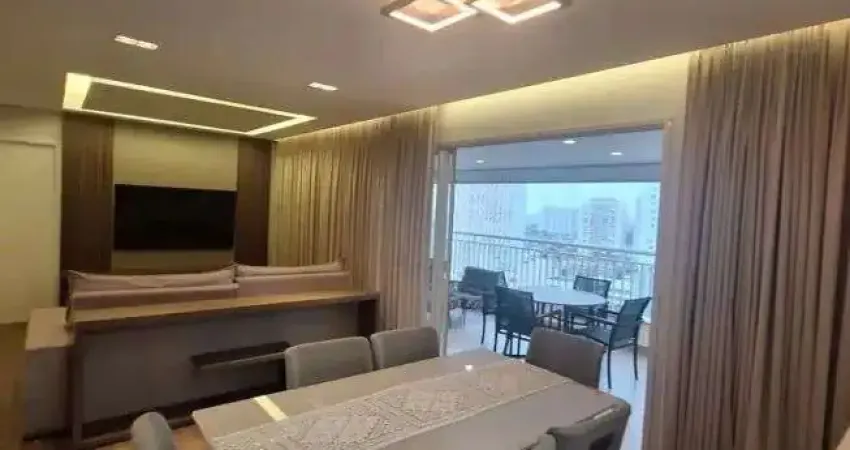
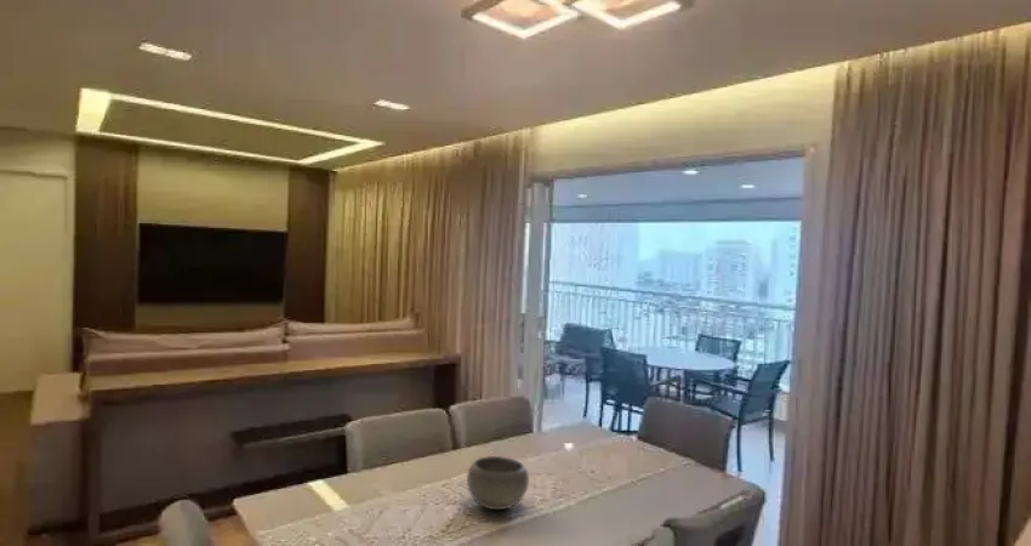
+ bowl (497, 484)
